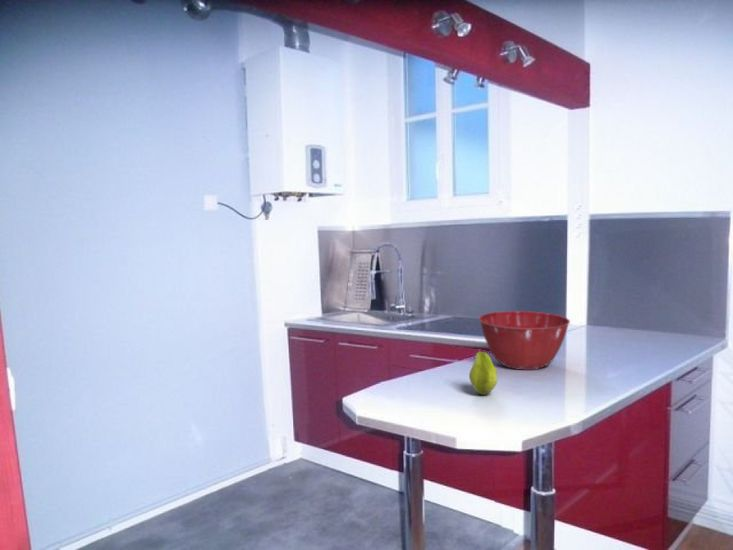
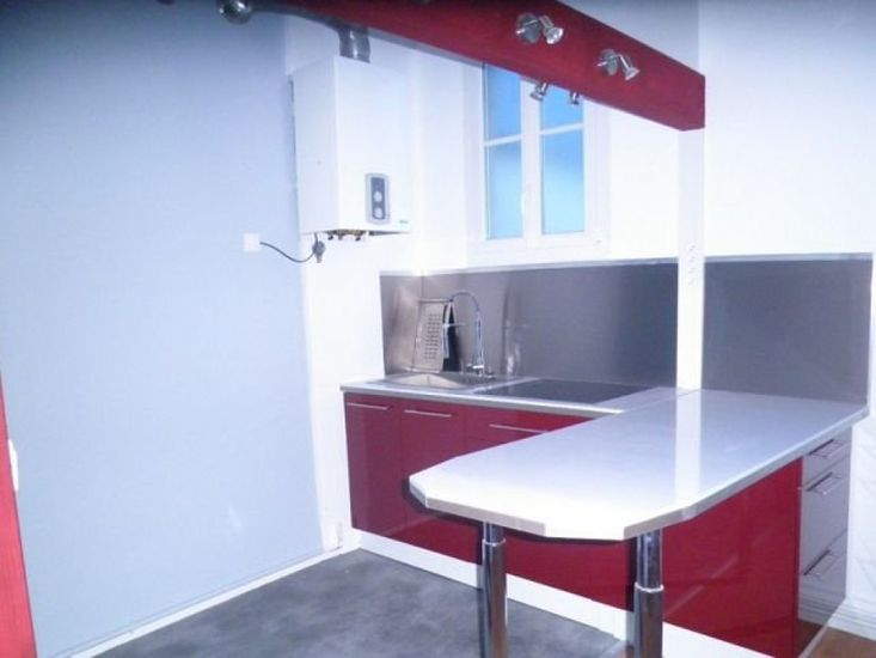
- mixing bowl (523, 341)
- fruit (483, 371)
